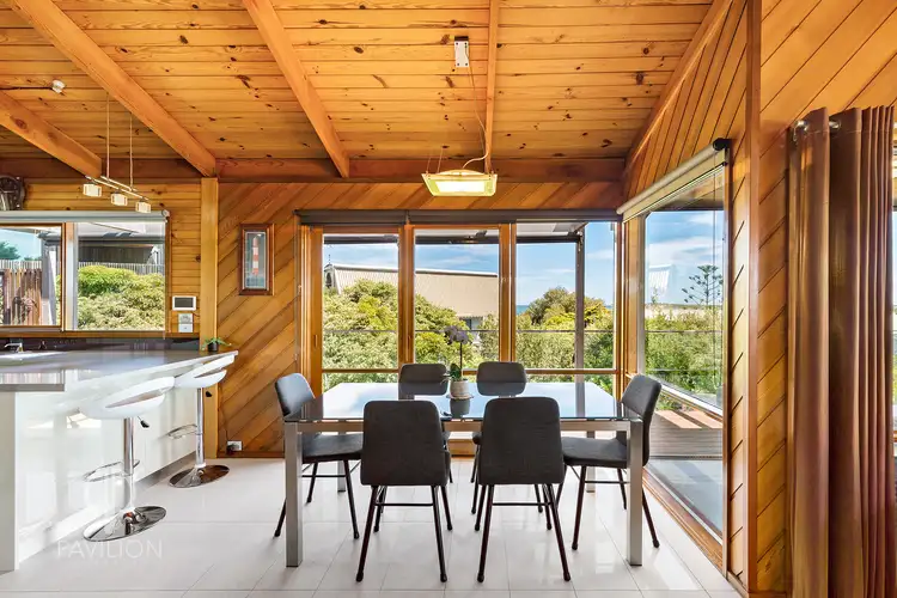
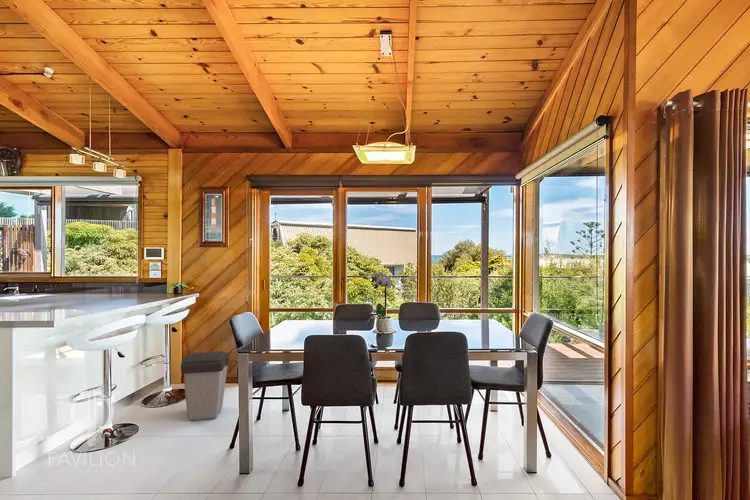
+ trash can (206, 383)
